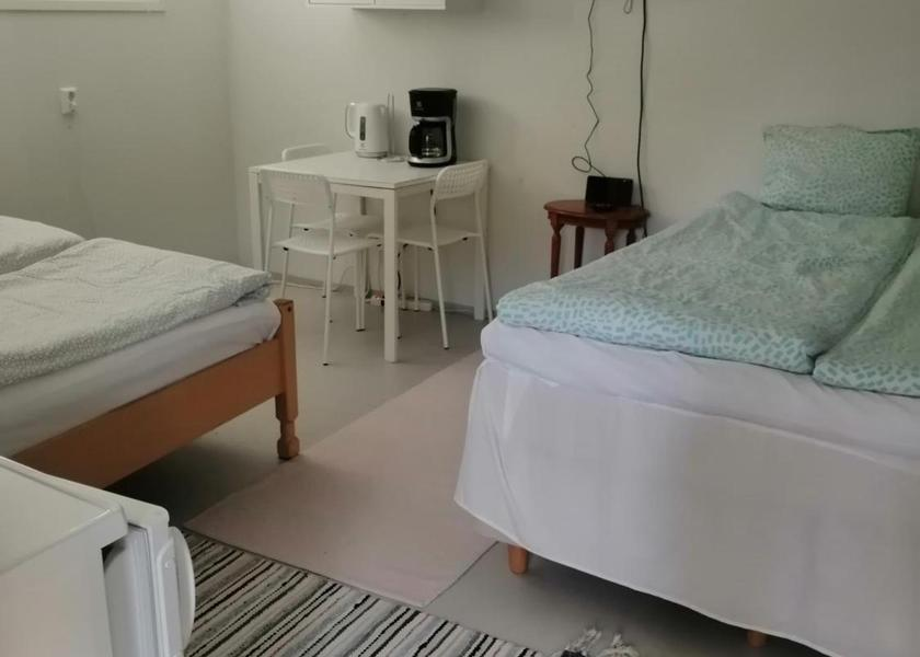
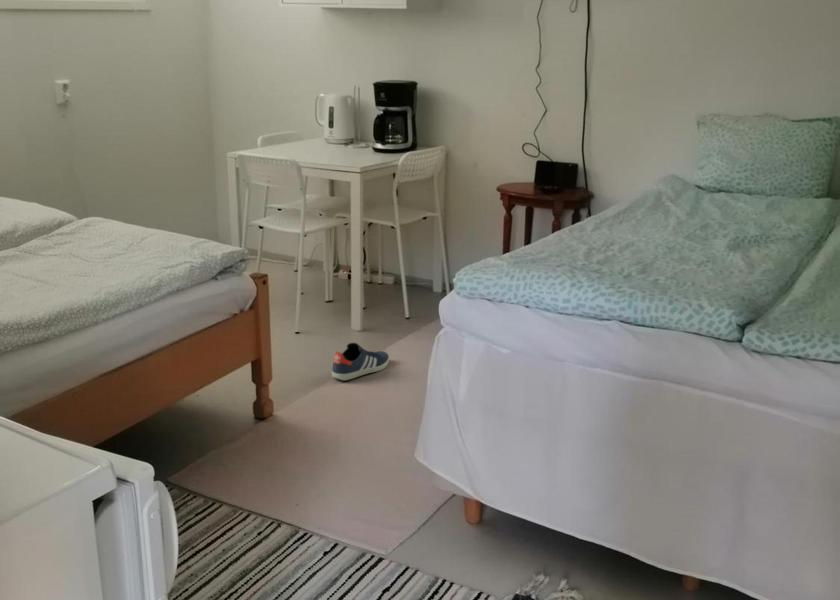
+ sneaker (362, 356)
